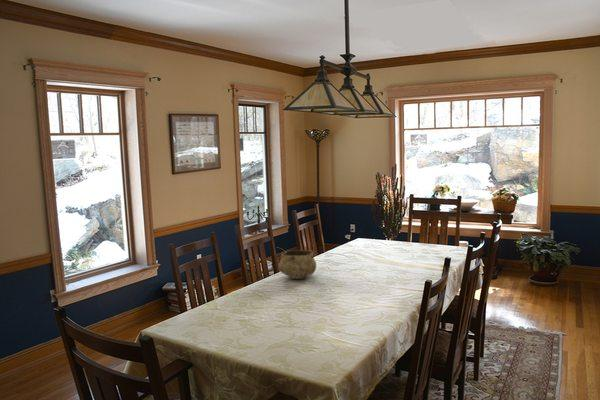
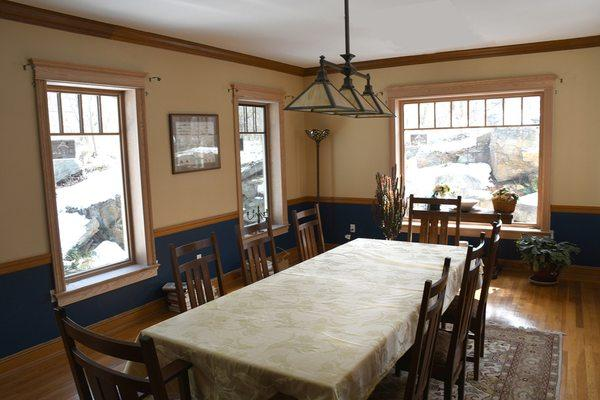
- decorative bowl (298, 264)
